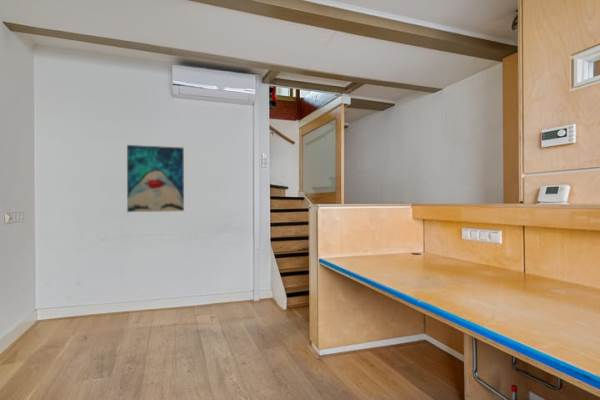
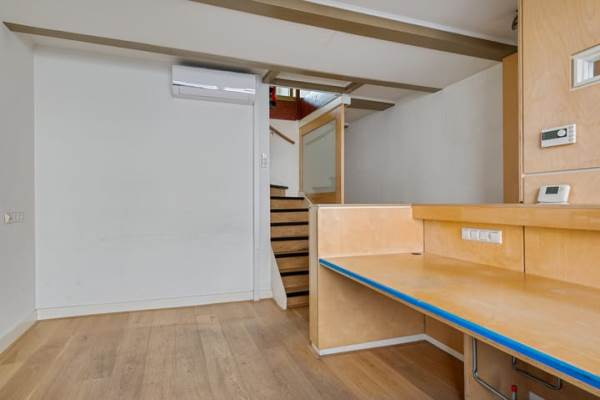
- wall art (156, 179)
